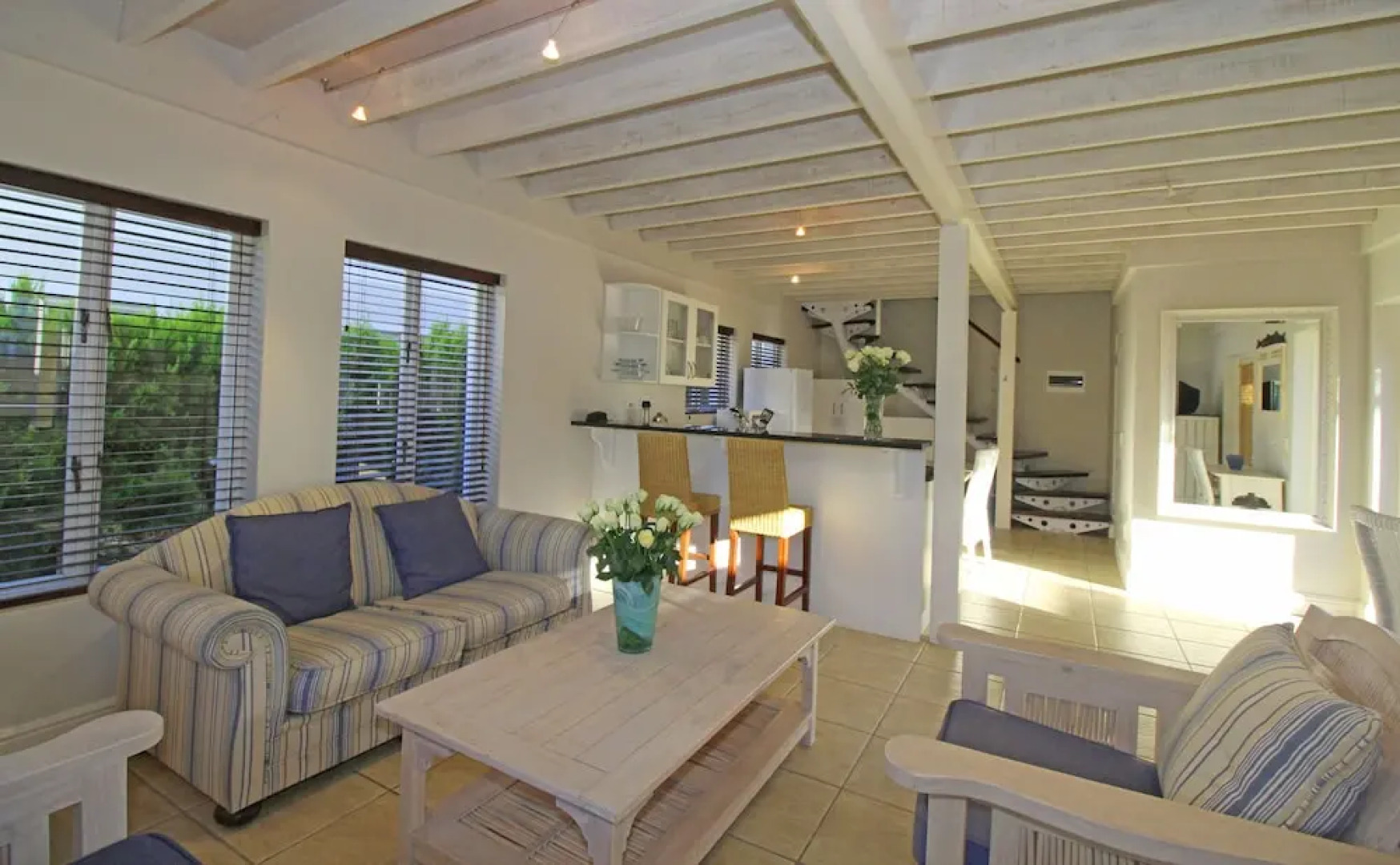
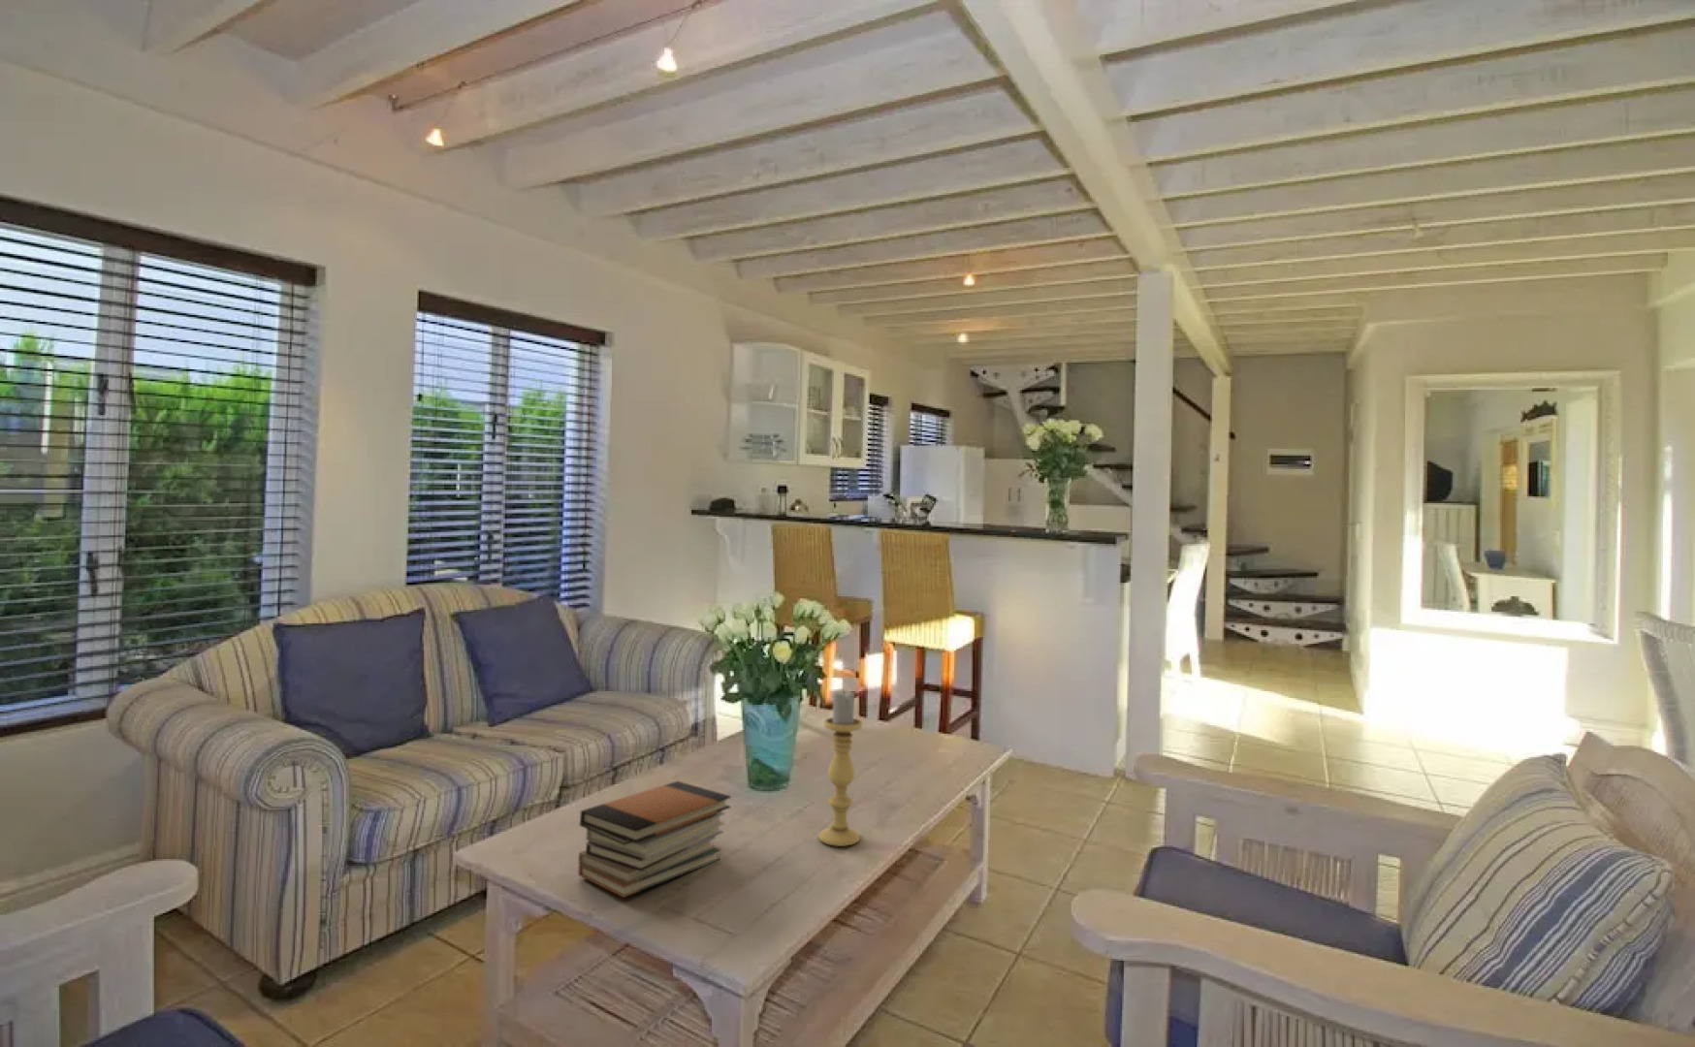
+ candle holder (841, 763)
+ book stack (655, 835)
